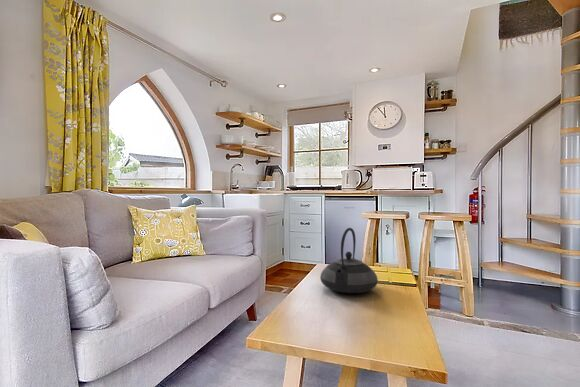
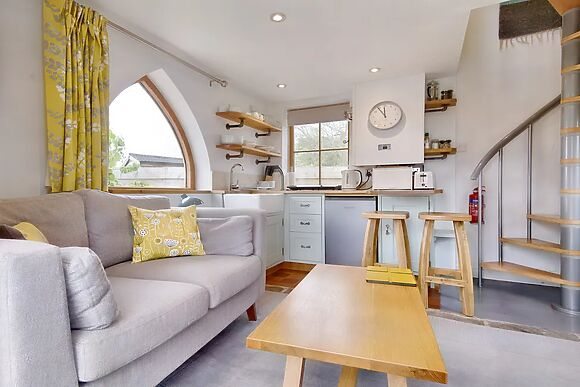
- teapot (347, 259)
